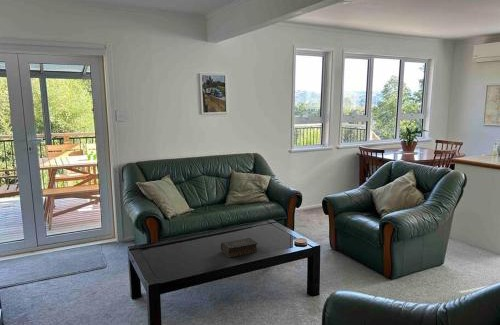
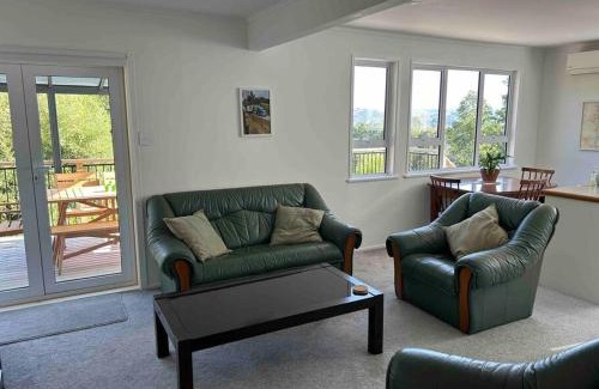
- book (239, 246)
